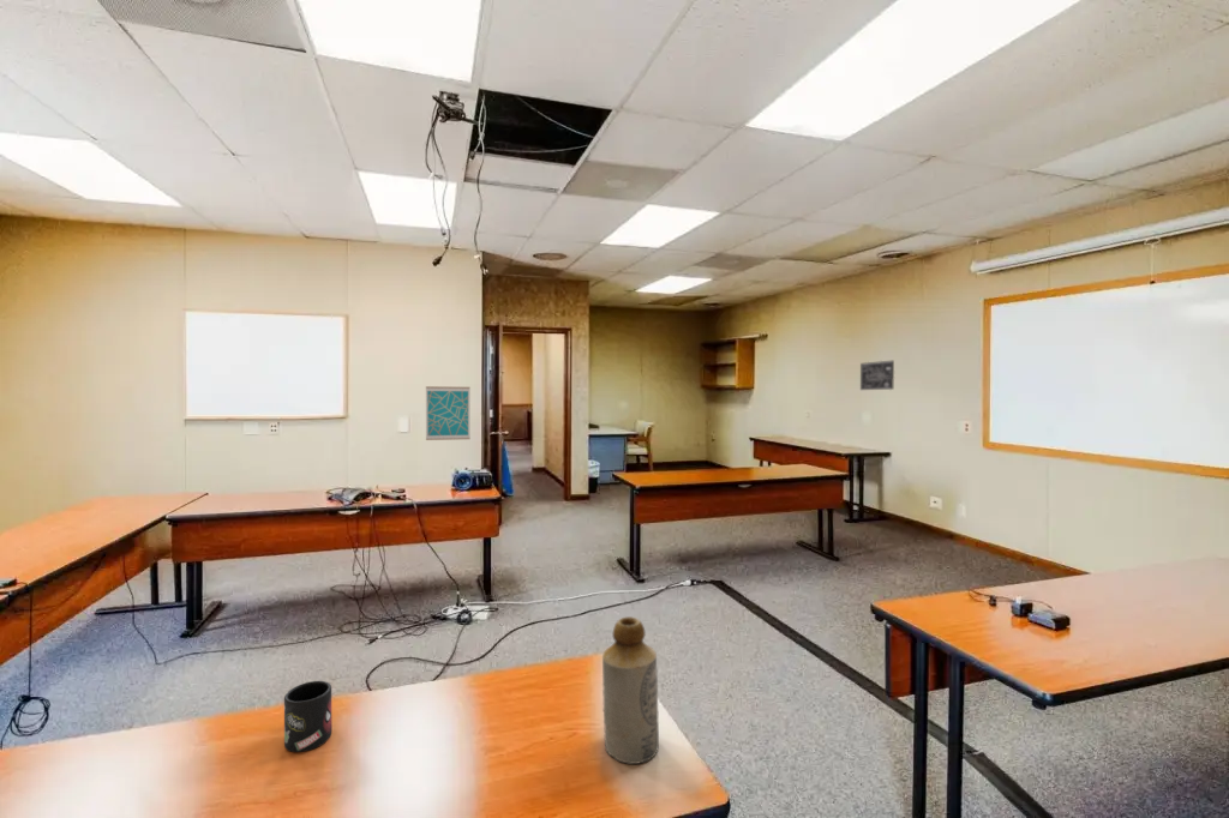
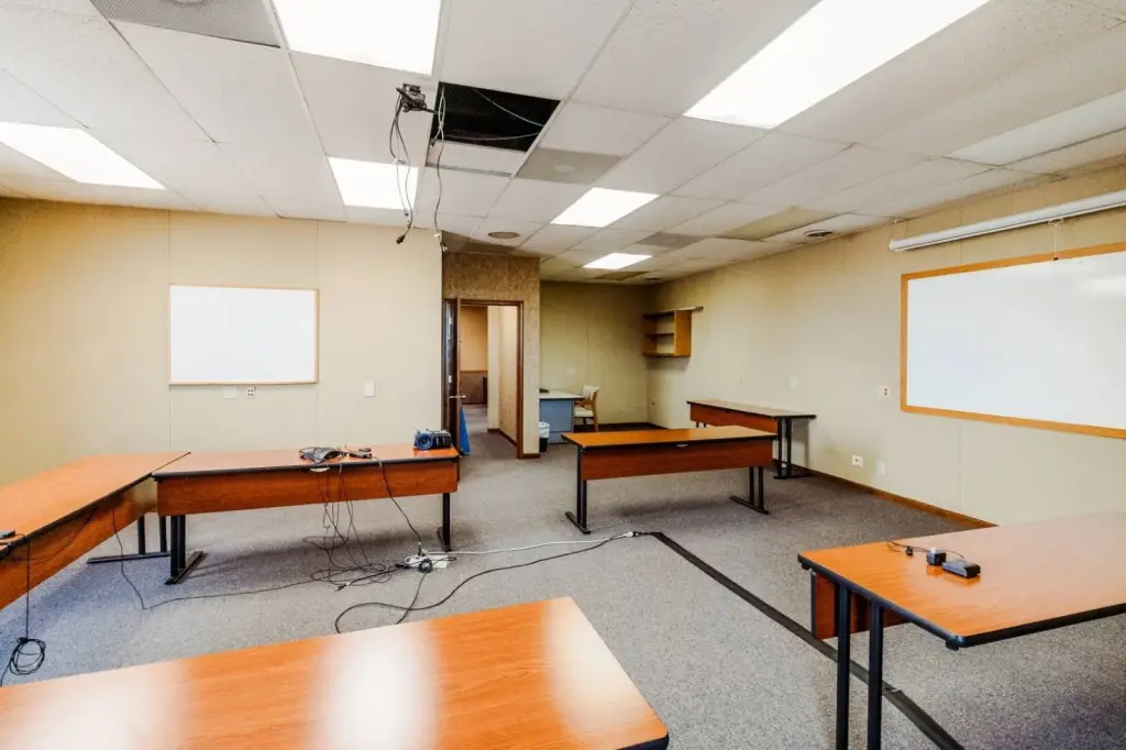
- mug (311, 710)
- wall art (448, 413)
- wall art (876, 375)
- bottle (630, 682)
